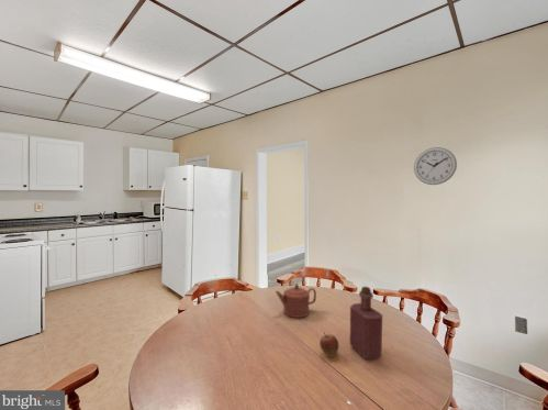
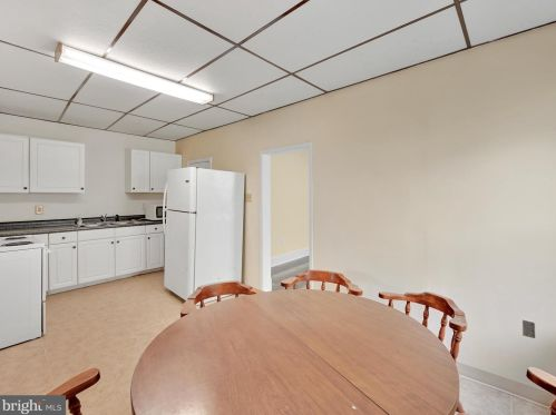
- teapot (295, 298)
- bottle (365, 319)
- wall clock (434, 166)
- fruit (328, 343)
